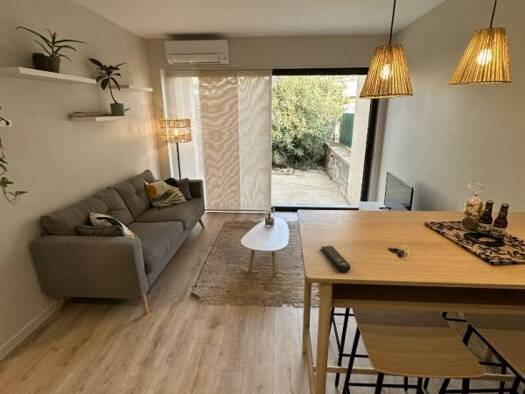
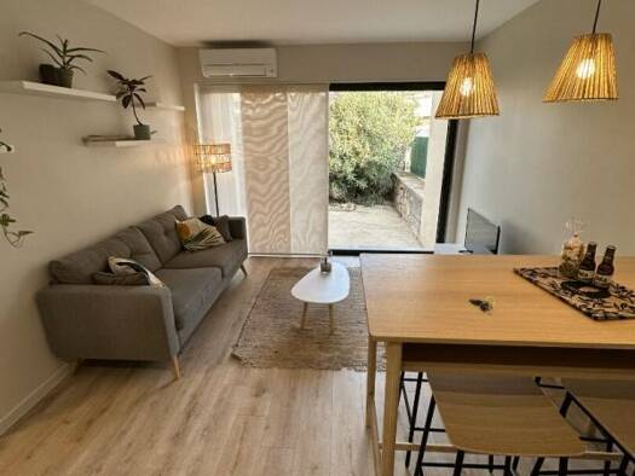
- remote control (334, 256)
